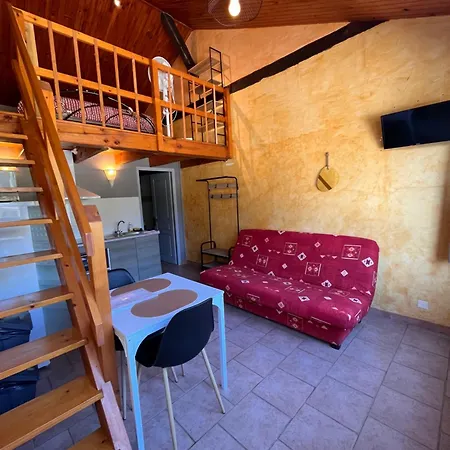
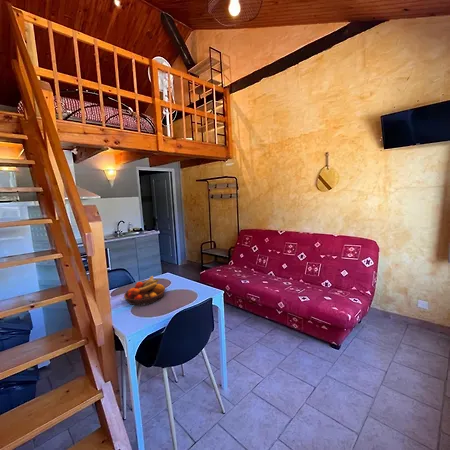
+ fruit bowl (144, 289)
